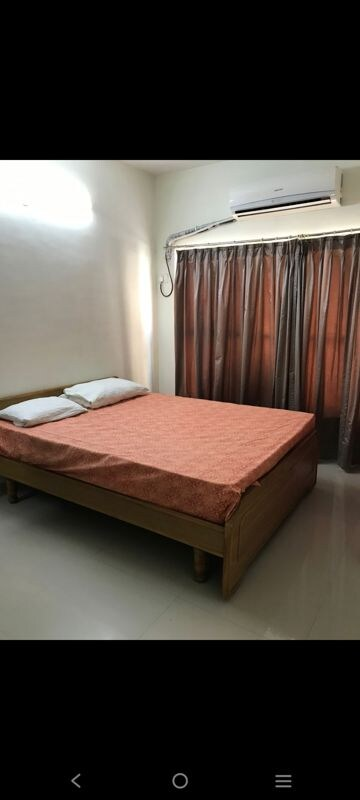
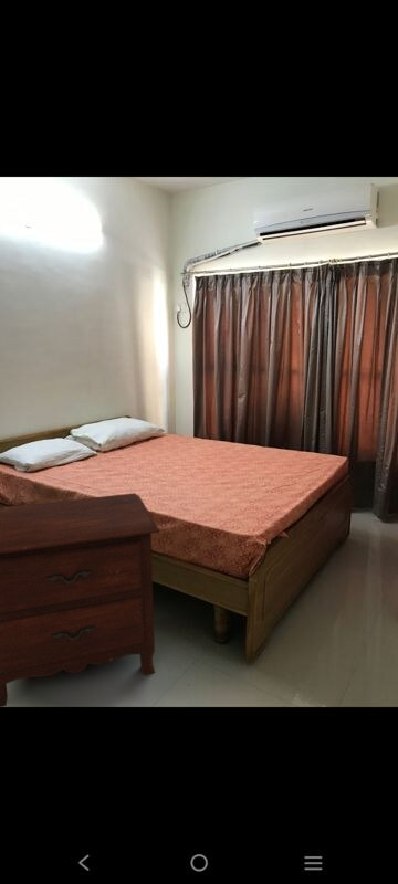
+ nightstand (70, 591)
